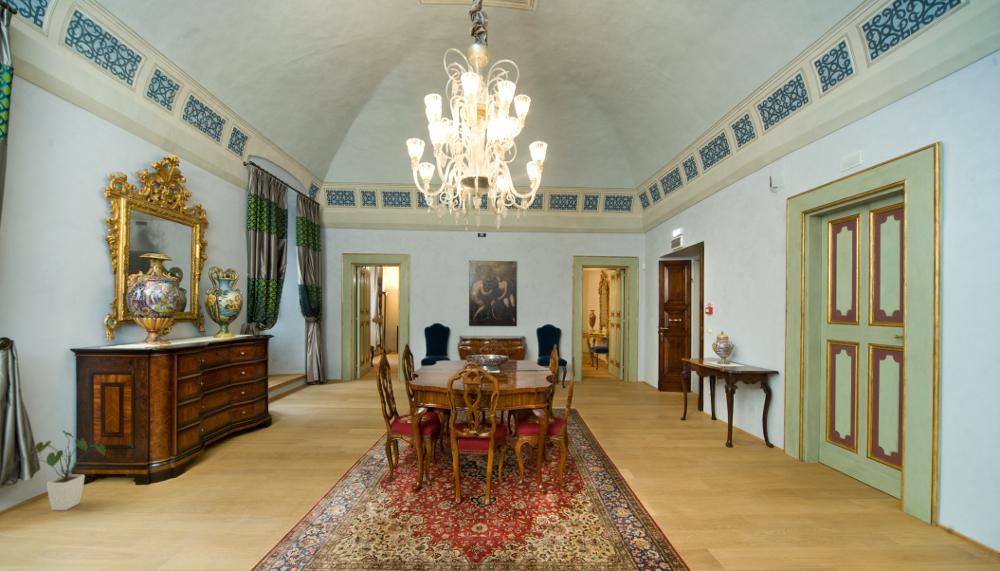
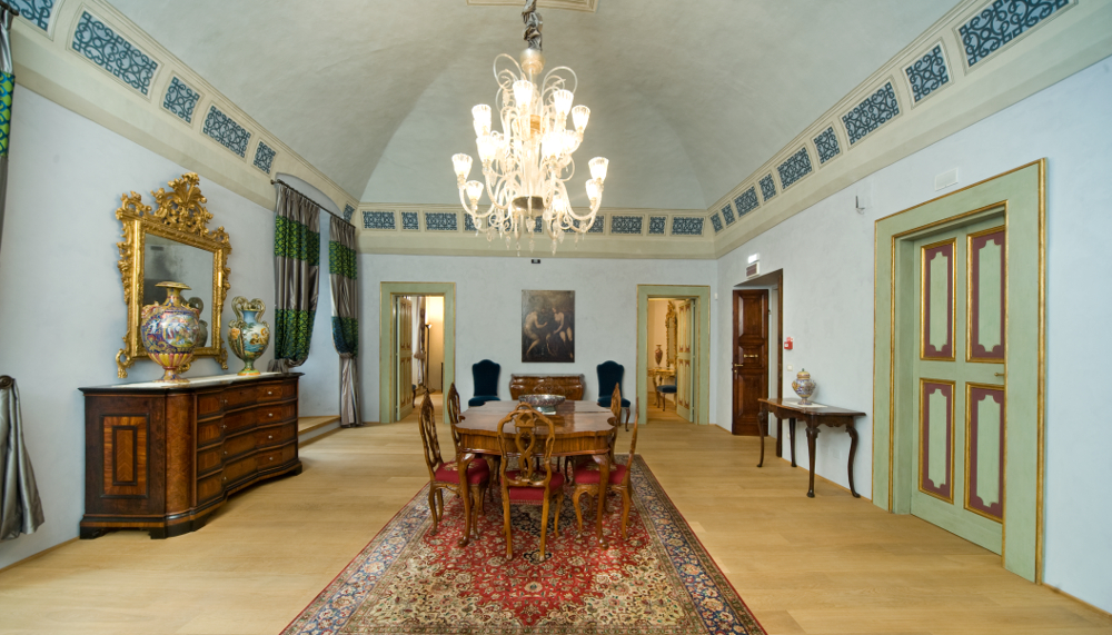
- house plant (72, 469)
